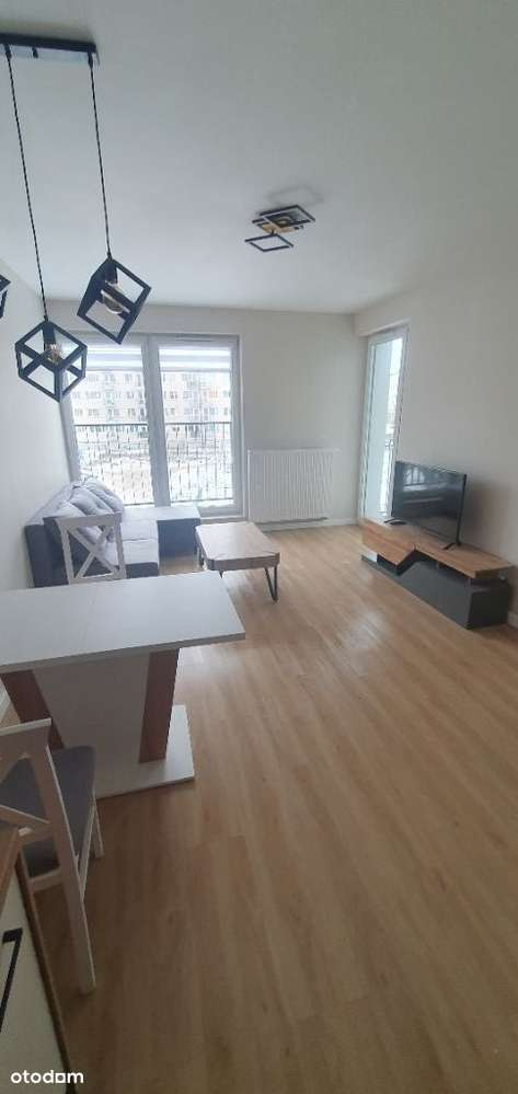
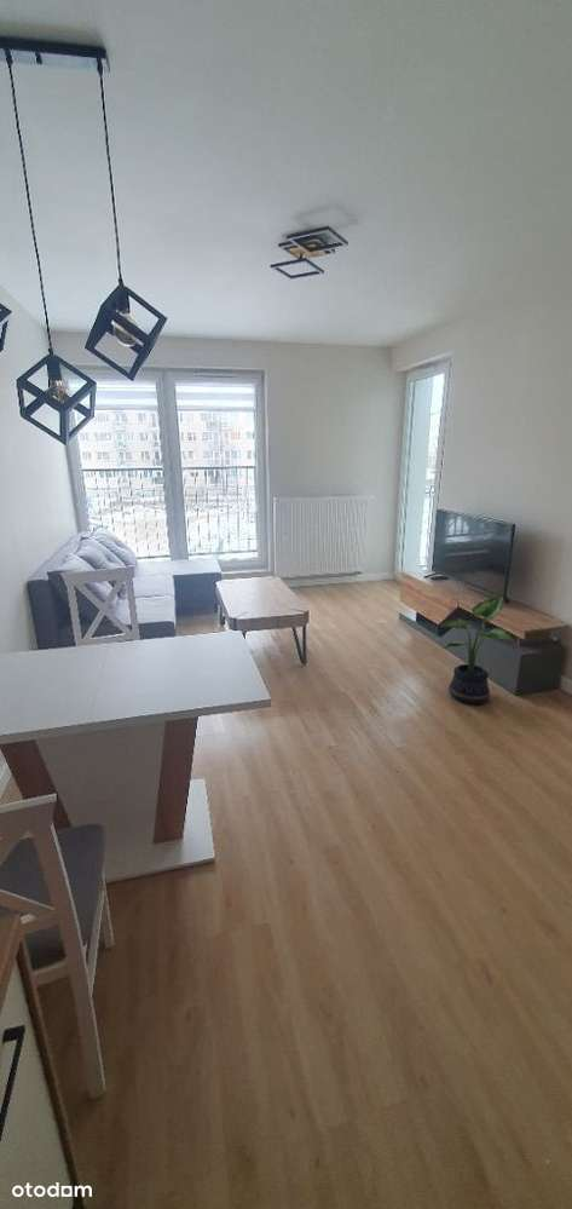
+ potted plant (476, 650)
